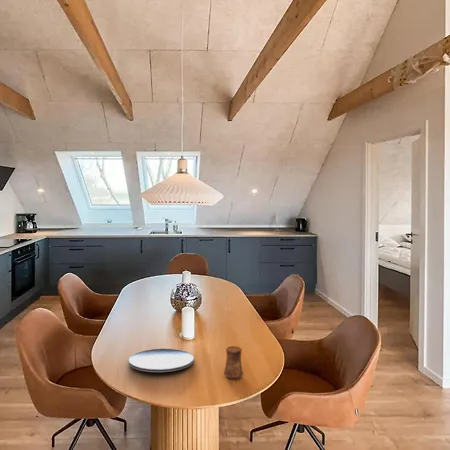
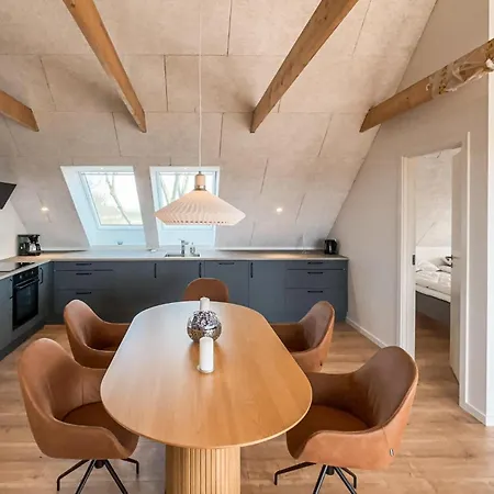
- cup (233, 362)
- plate (161, 360)
